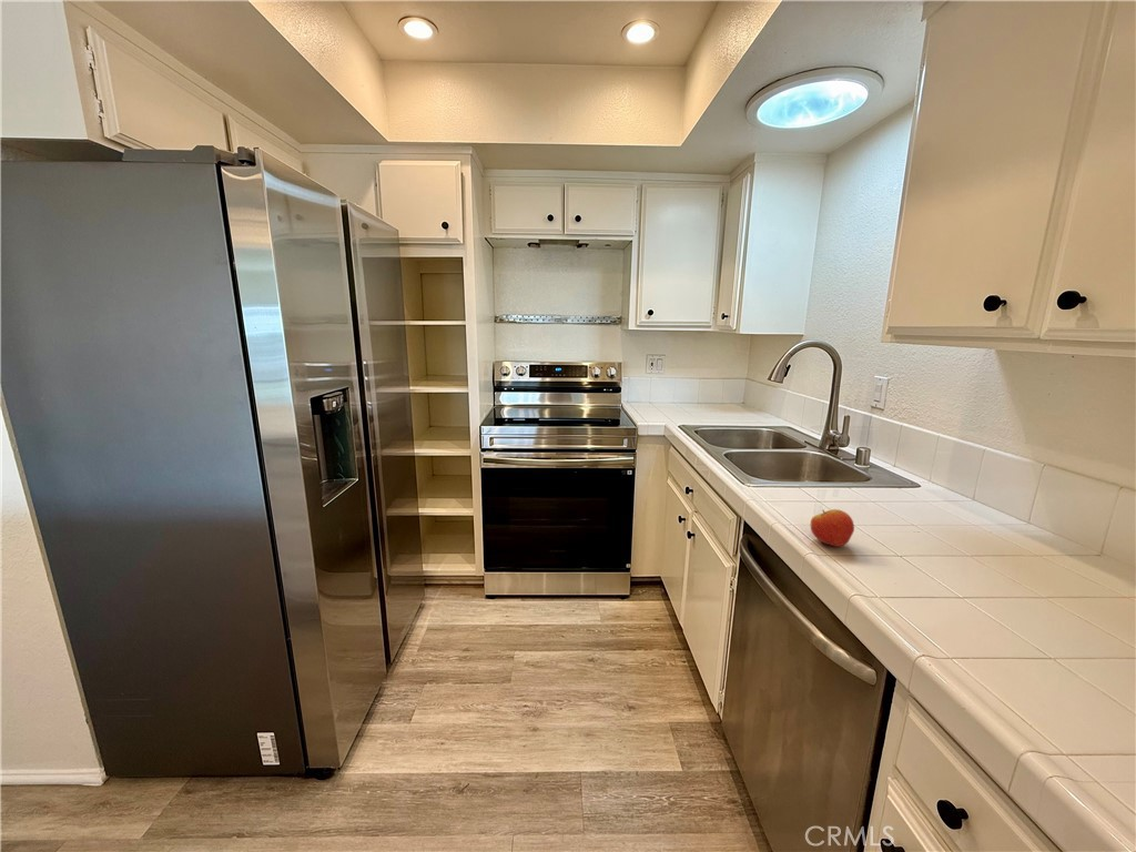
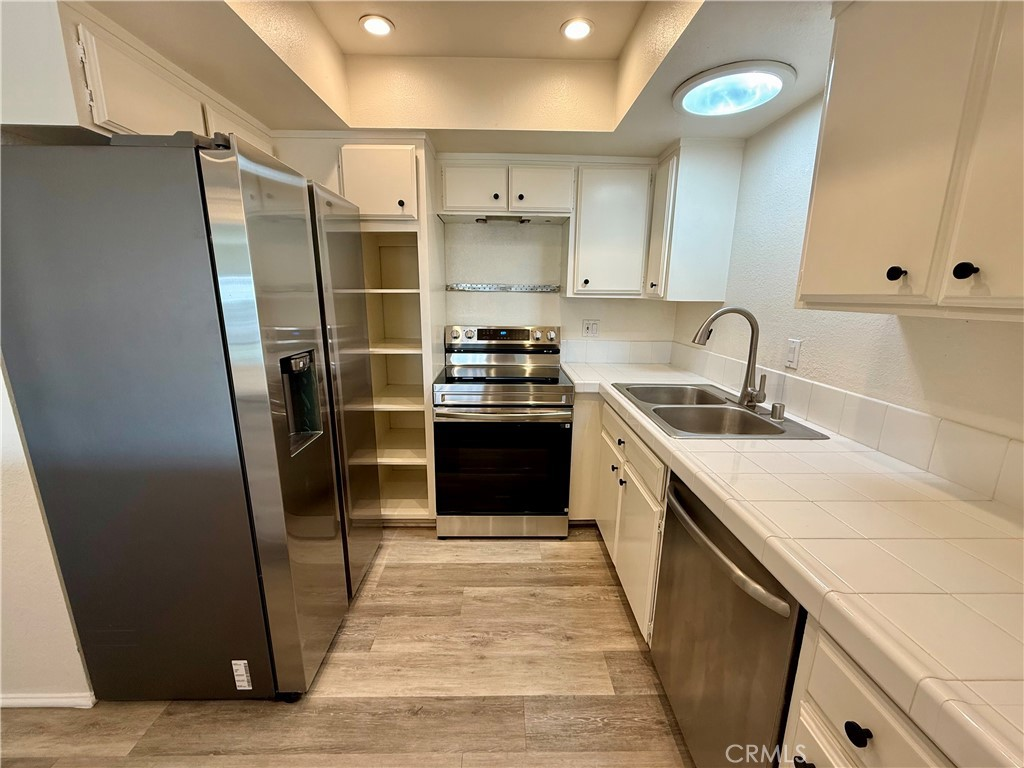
- apple (831, 526)
